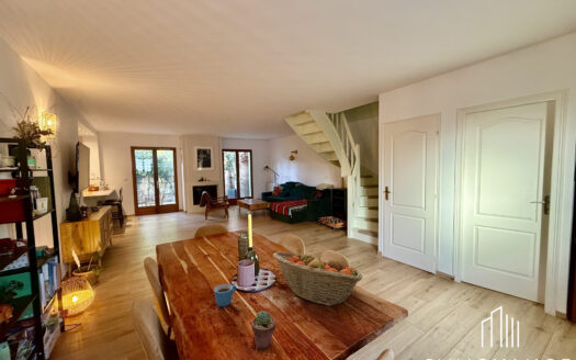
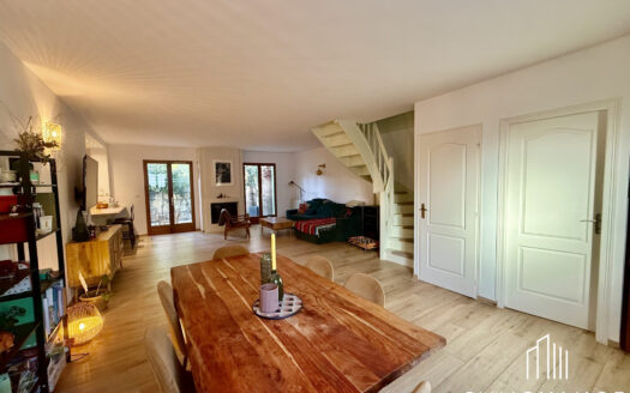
- potted succulent (263, 328)
- fruit basket (315, 271)
- mug (226, 294)
